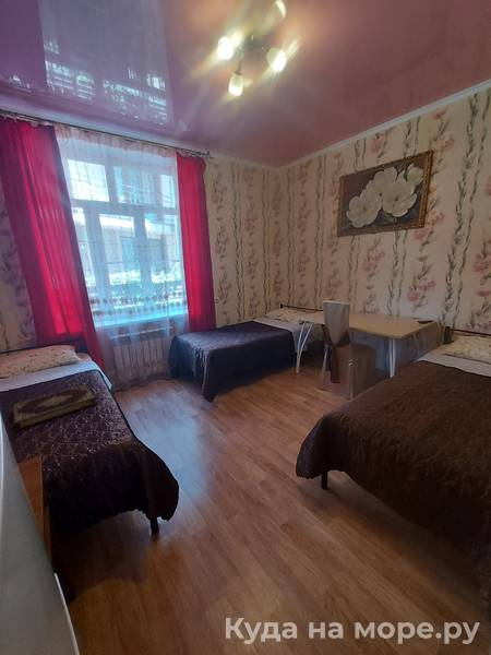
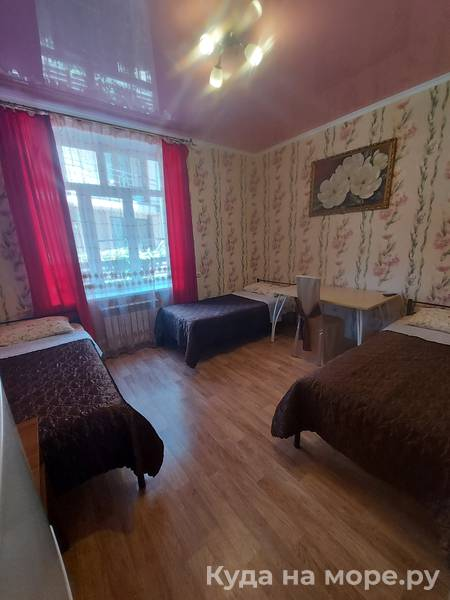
- book (55, 404)
